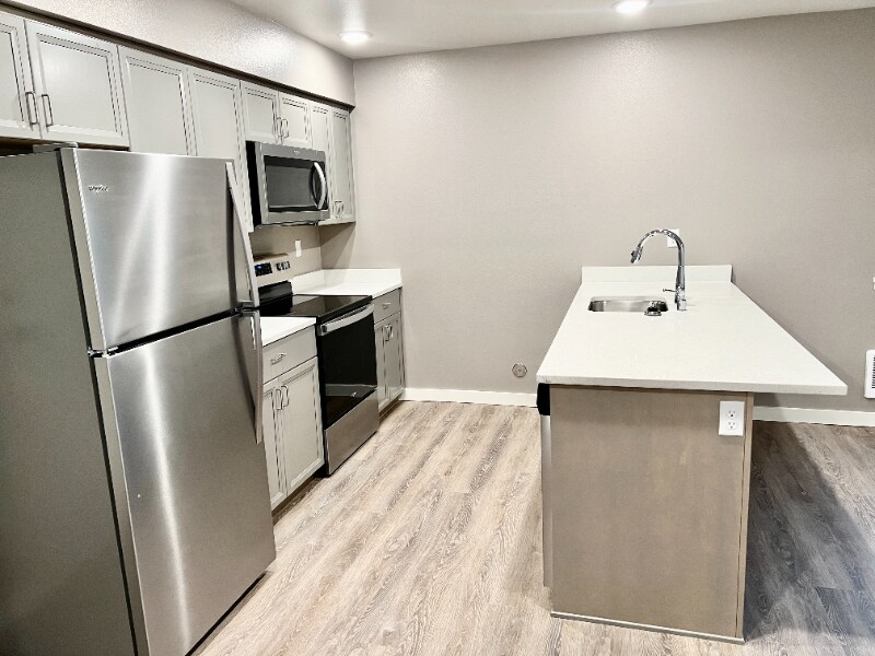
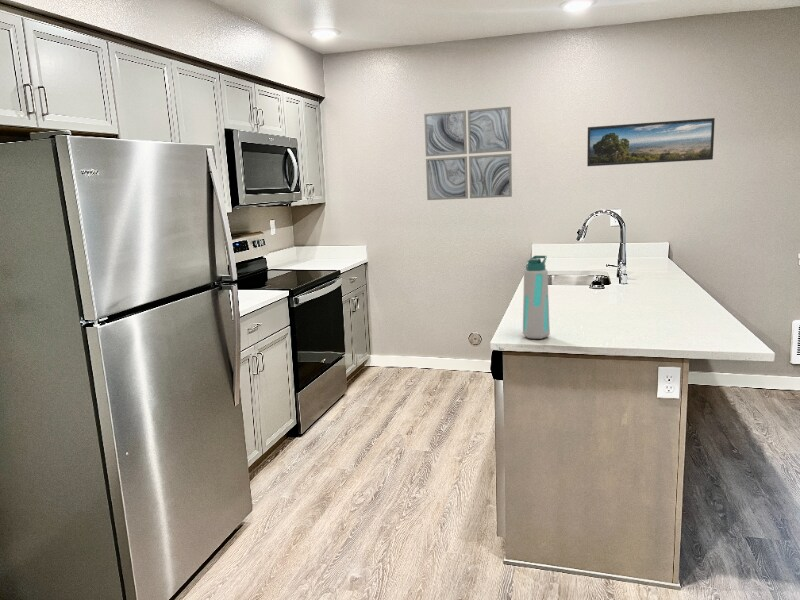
+ water bottle (536, 297)
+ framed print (648, 143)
+ wall art (466, 156)
